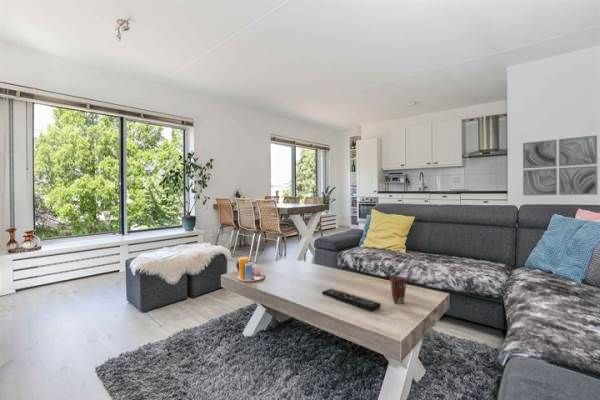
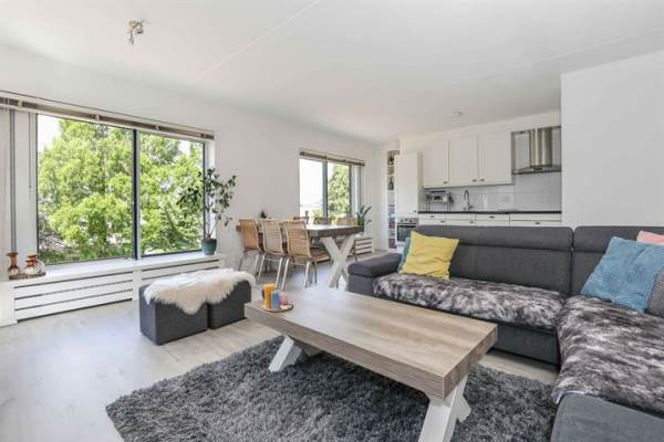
- wall art (556, 166)
- remote control (349, 298)
- coffee cup (398, 289)
